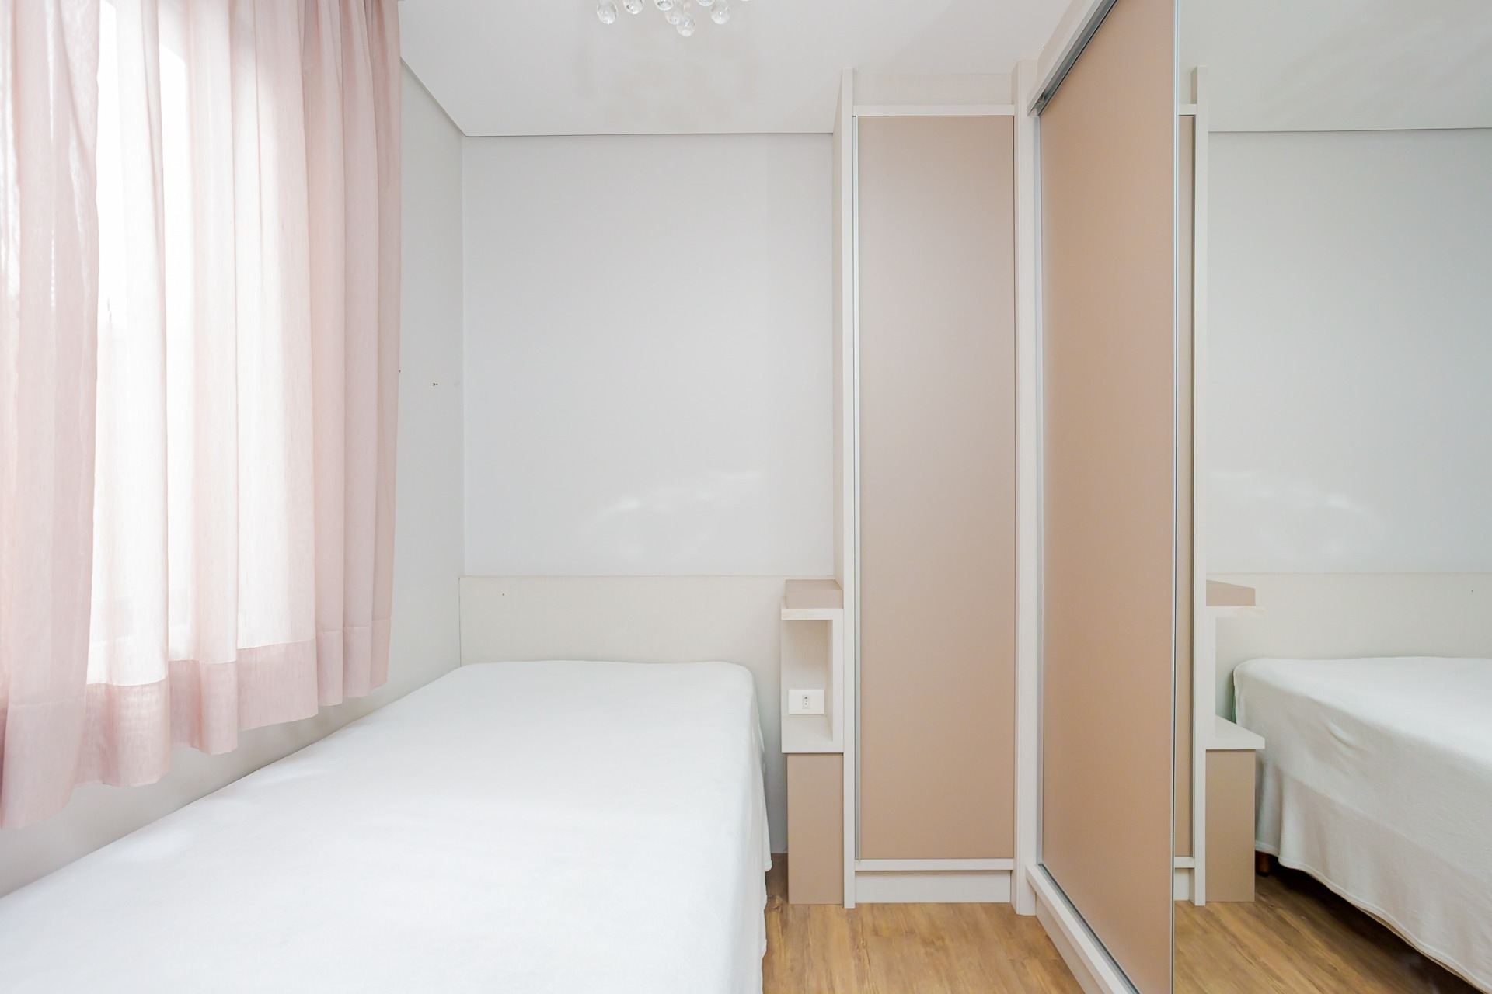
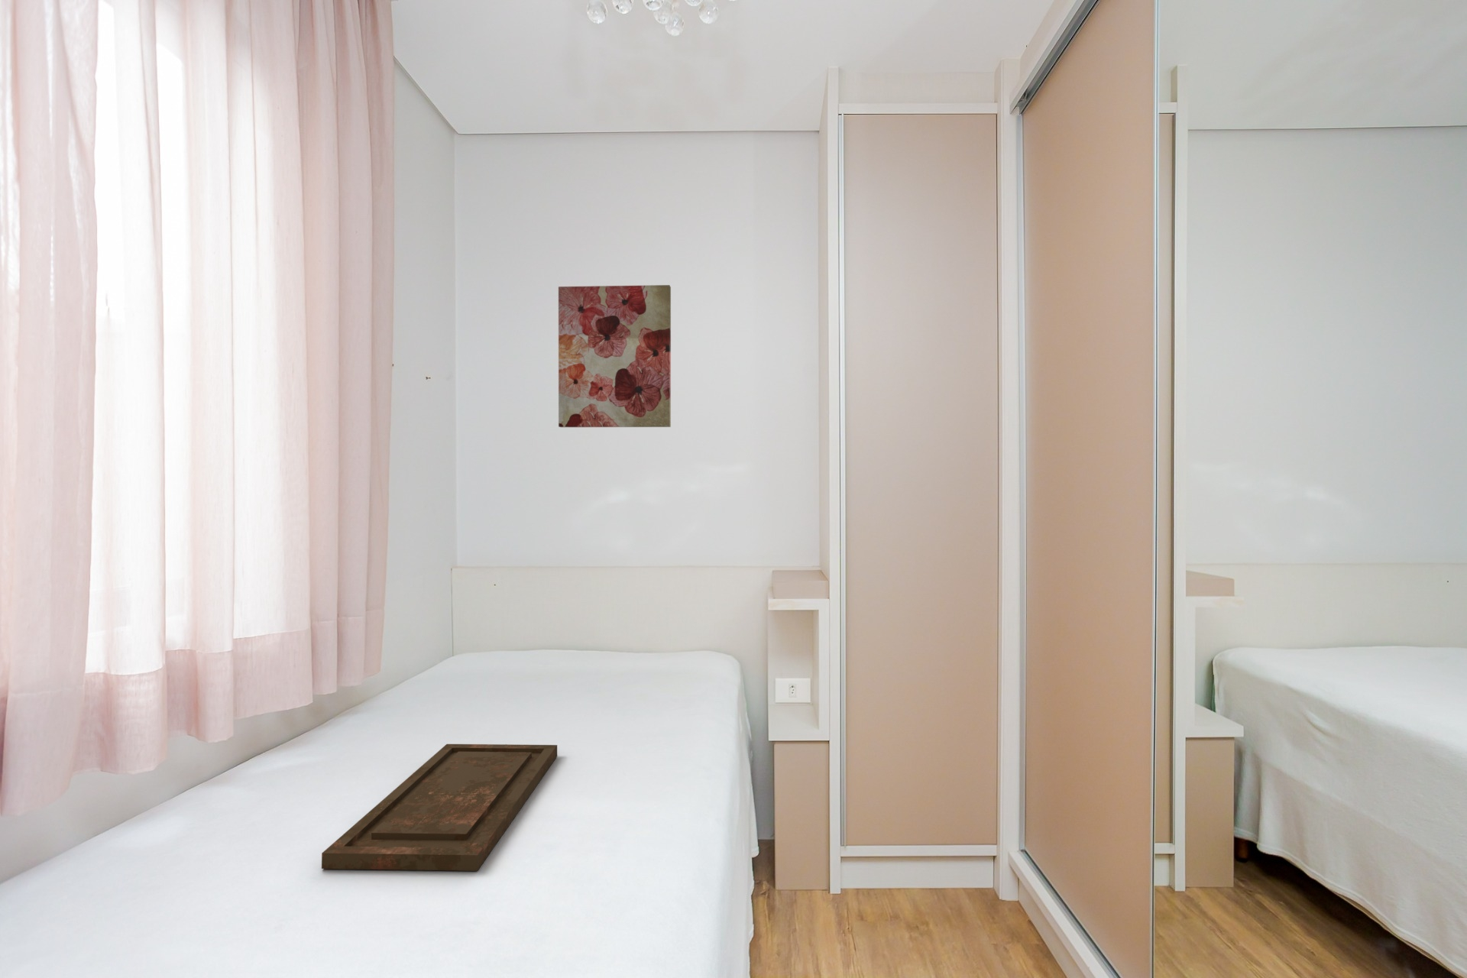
+ wall art (615, 357)
+ tray (460, 796)
